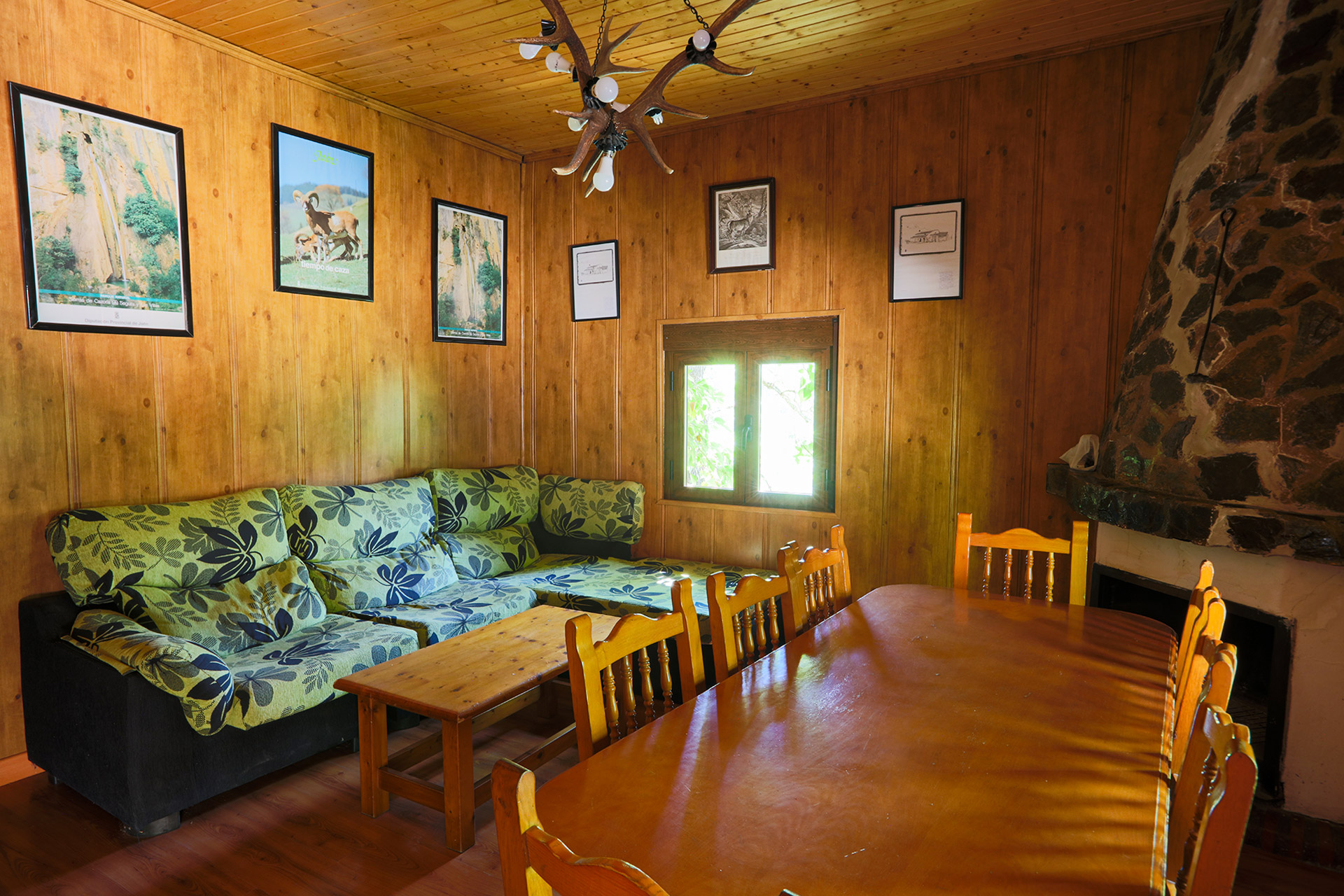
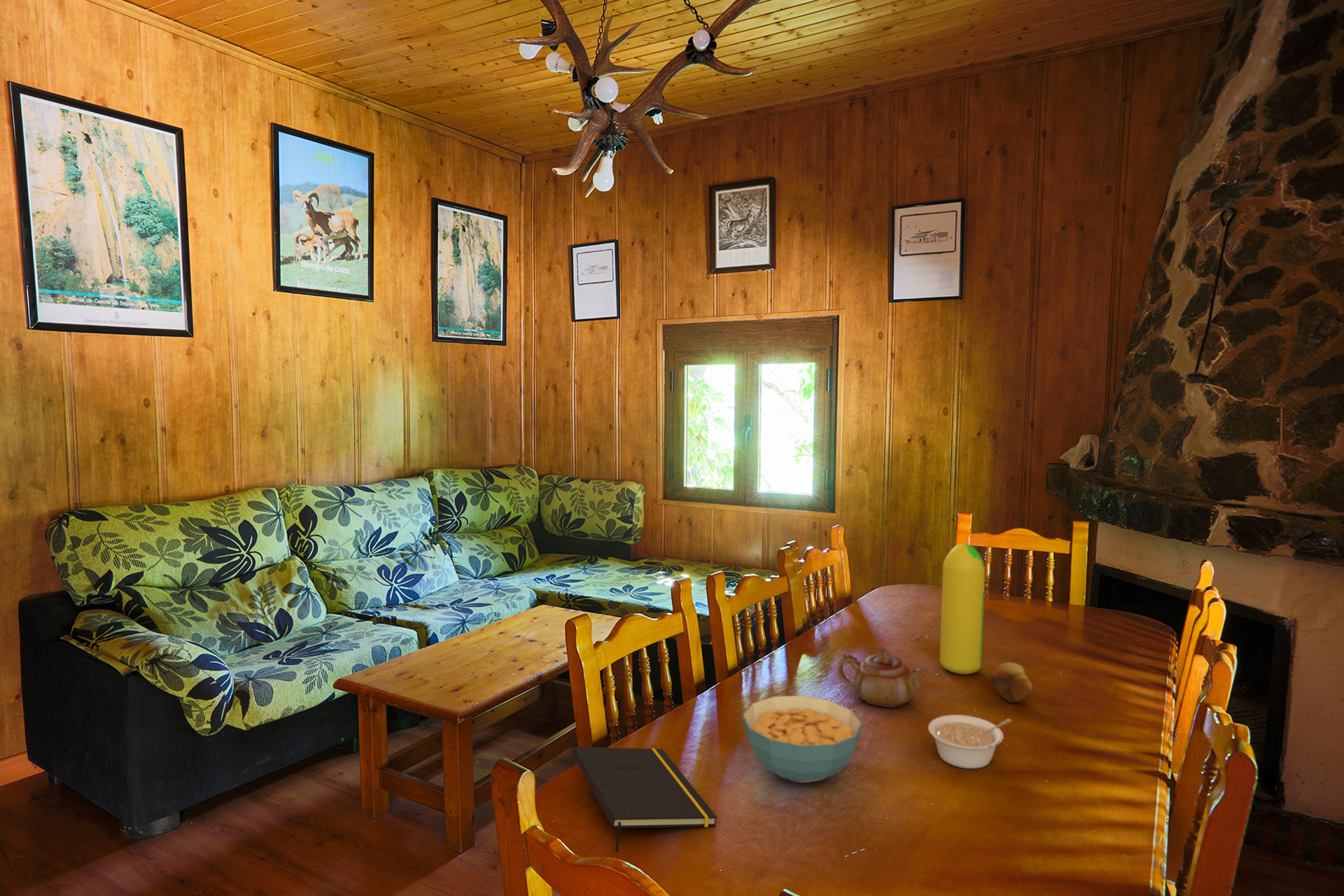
+ notepad (640, 784)
+ fruit (1011, 682)
+ legume (966, 740)
+ teapot (882, 673)
+ bottle (962, 607)
+ cereal bowl (801, 746)
